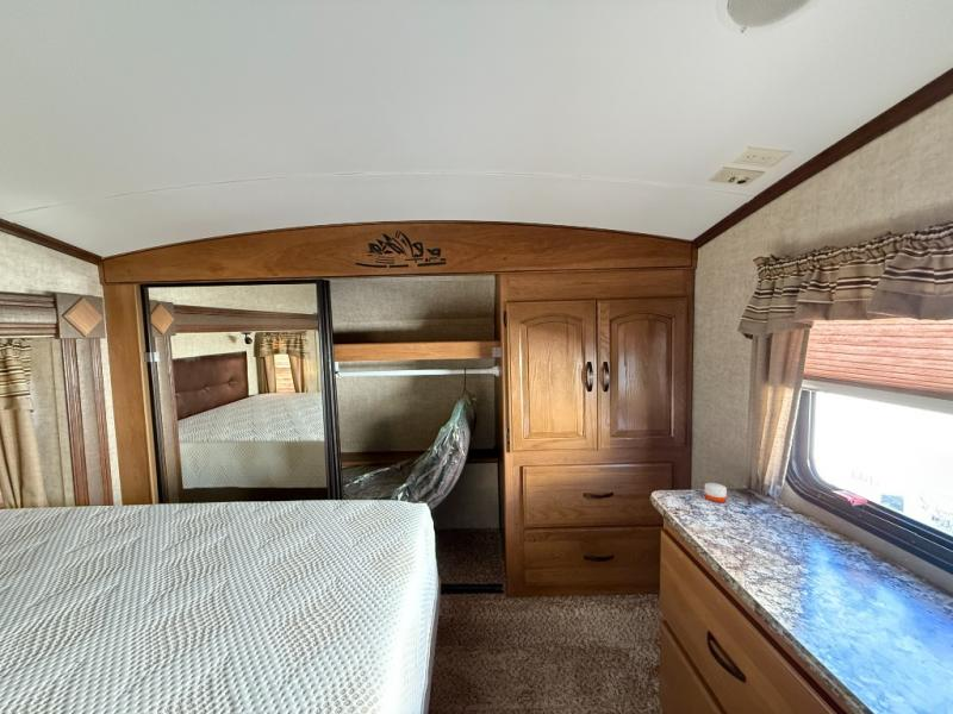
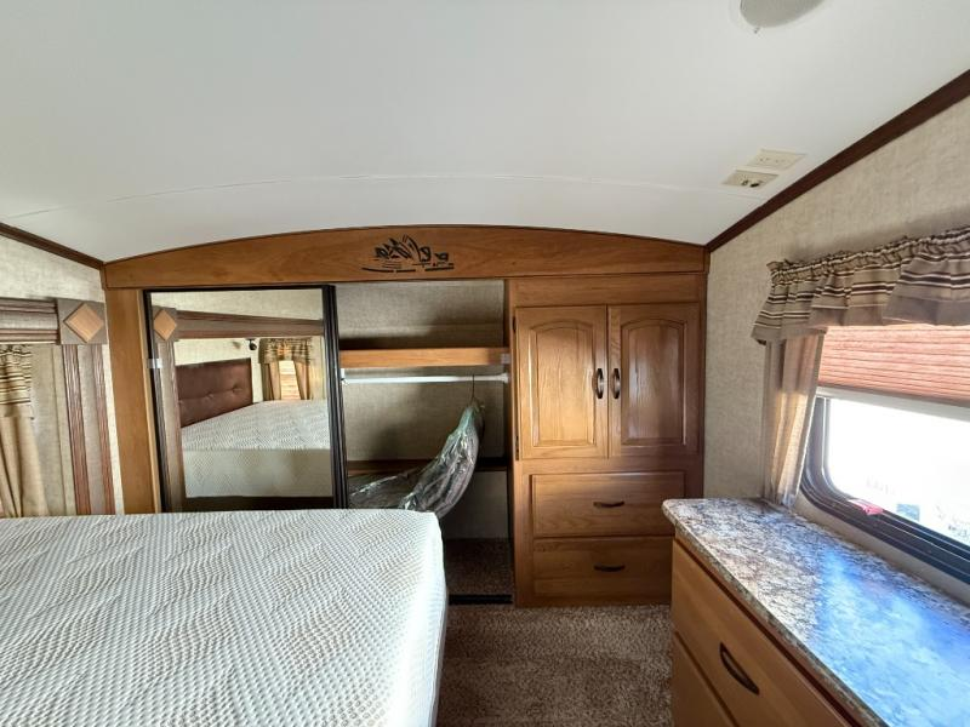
- candle (715, 486)
